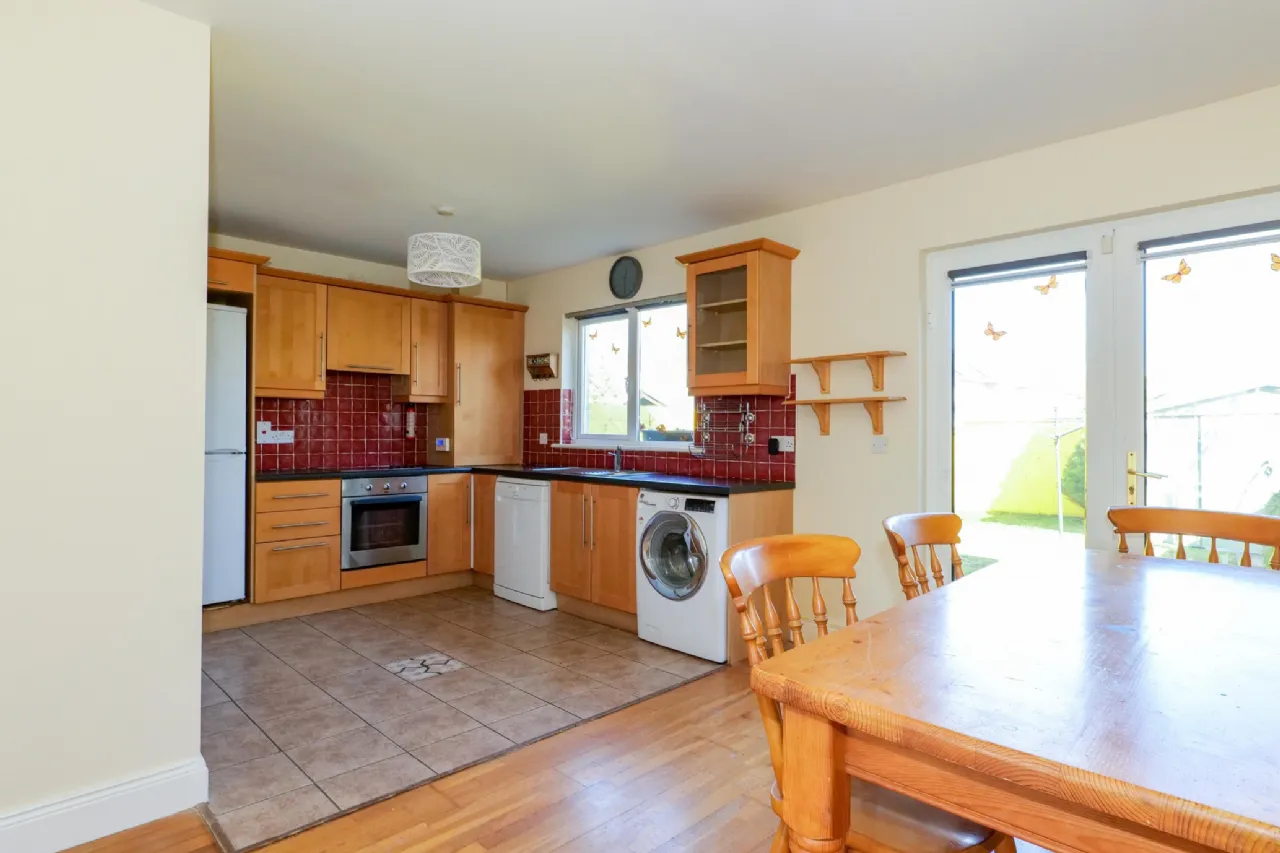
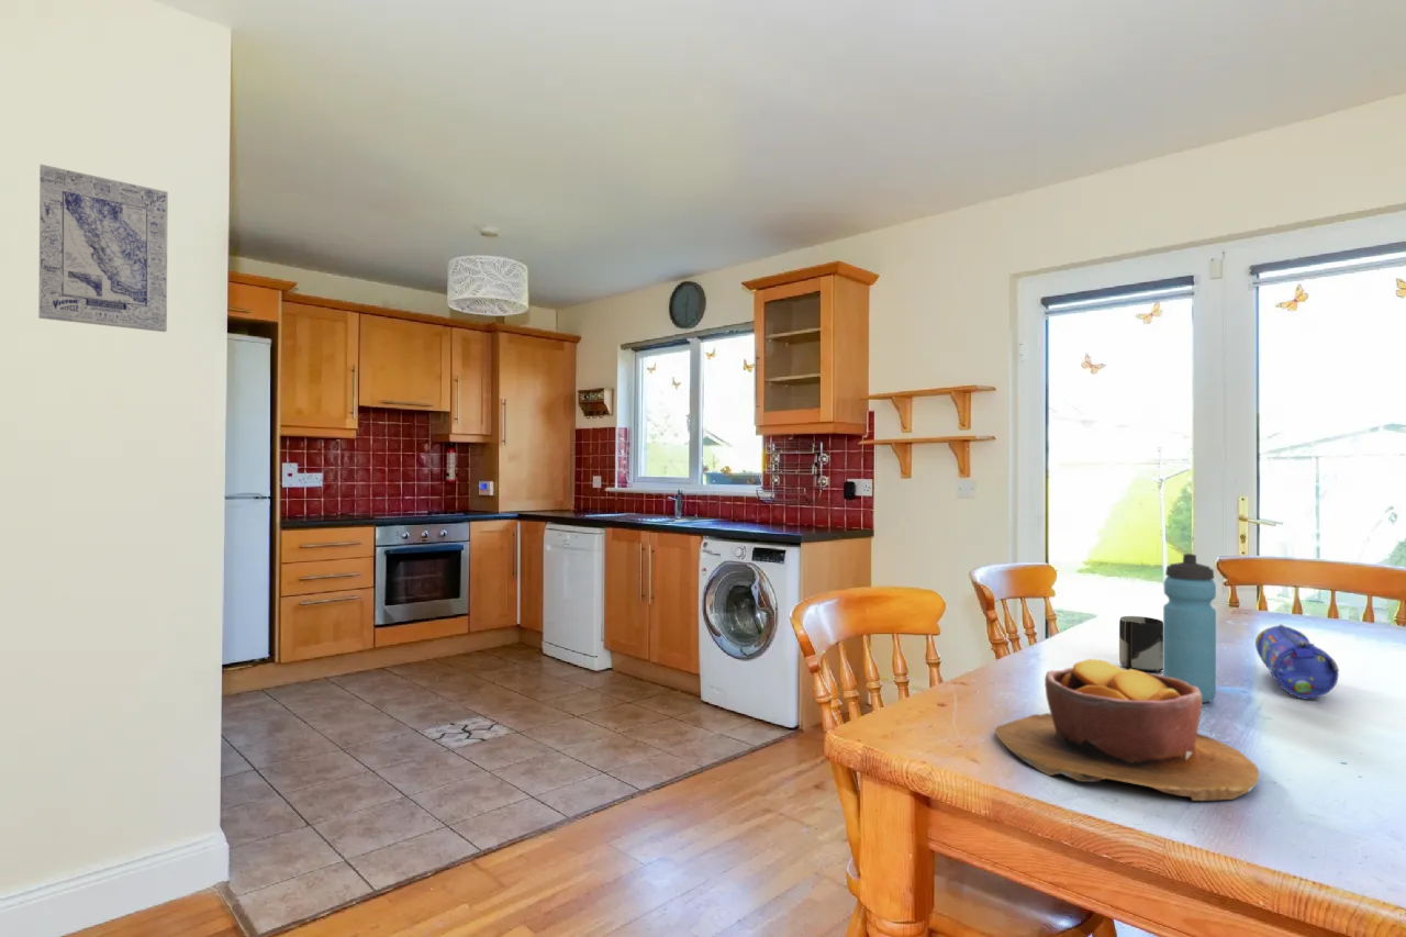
+ cup (1148, 645)
+ water bottle (1189, 625)
+ bowl (1116, 712)
+ pencil case (1293, 658)
+ wall art (105, 252)
